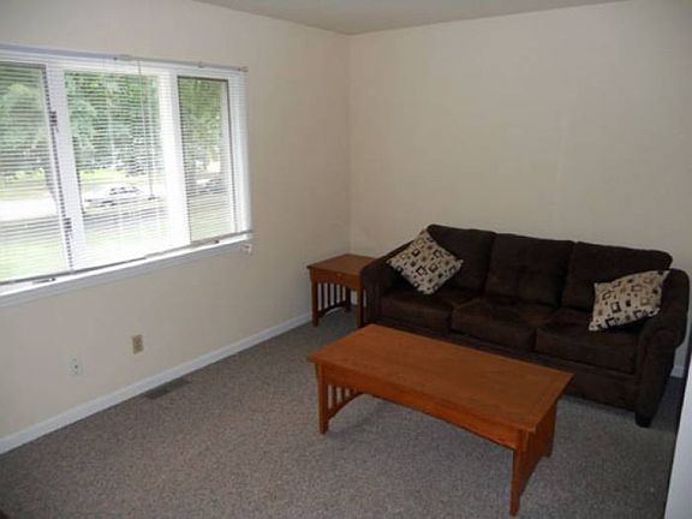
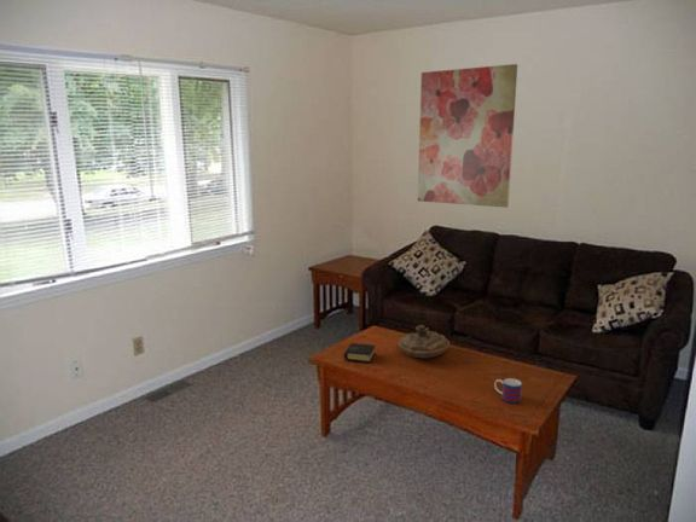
+ decorative bowl (423, 340)
+ wall art (463, 138)
+ mug (507, 389)
+ book (359, 352)
